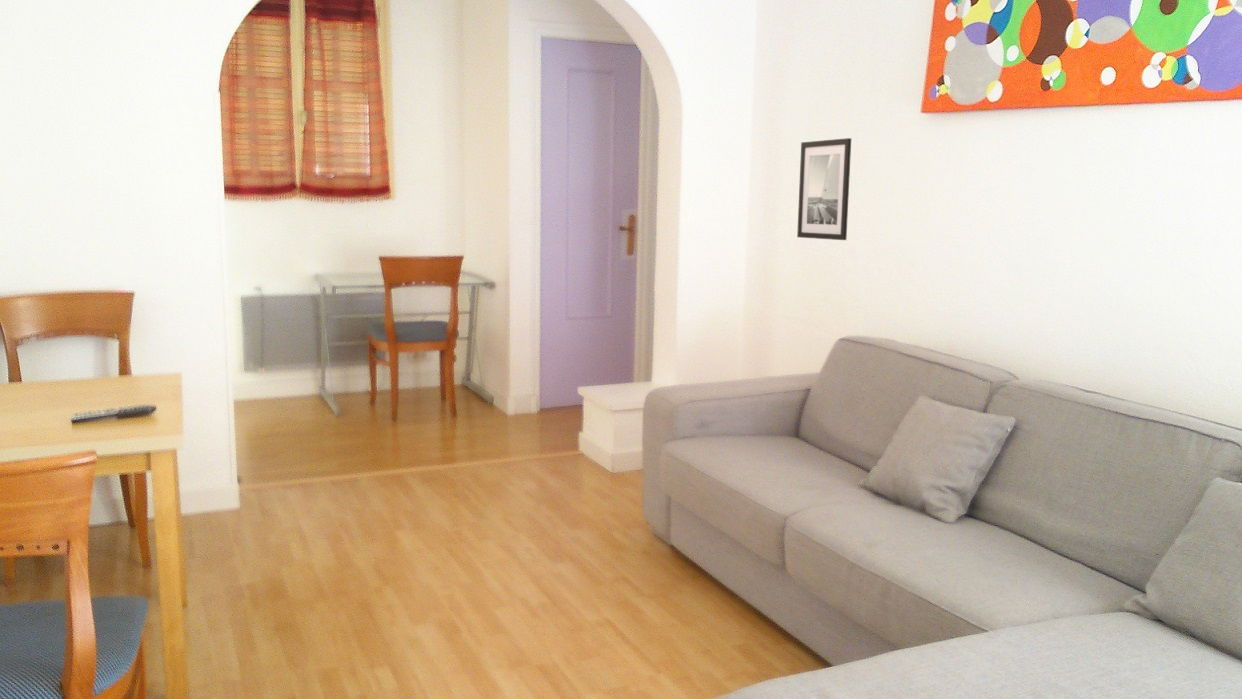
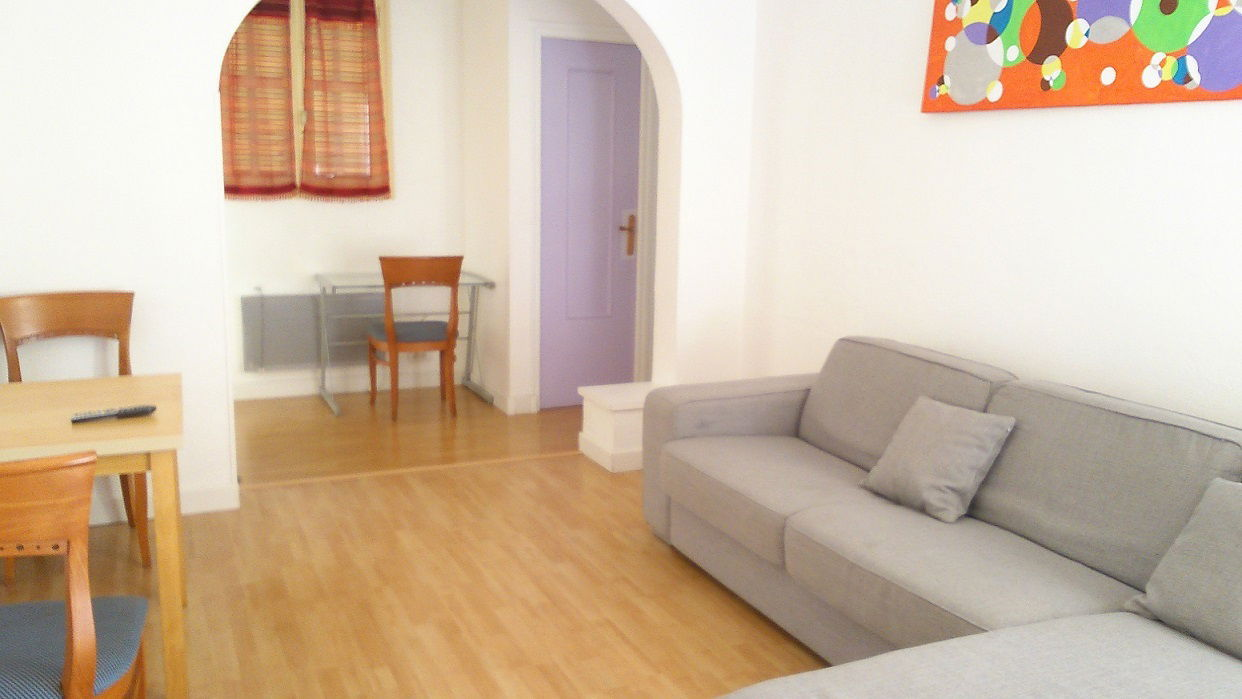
- wall art (823, 189)
